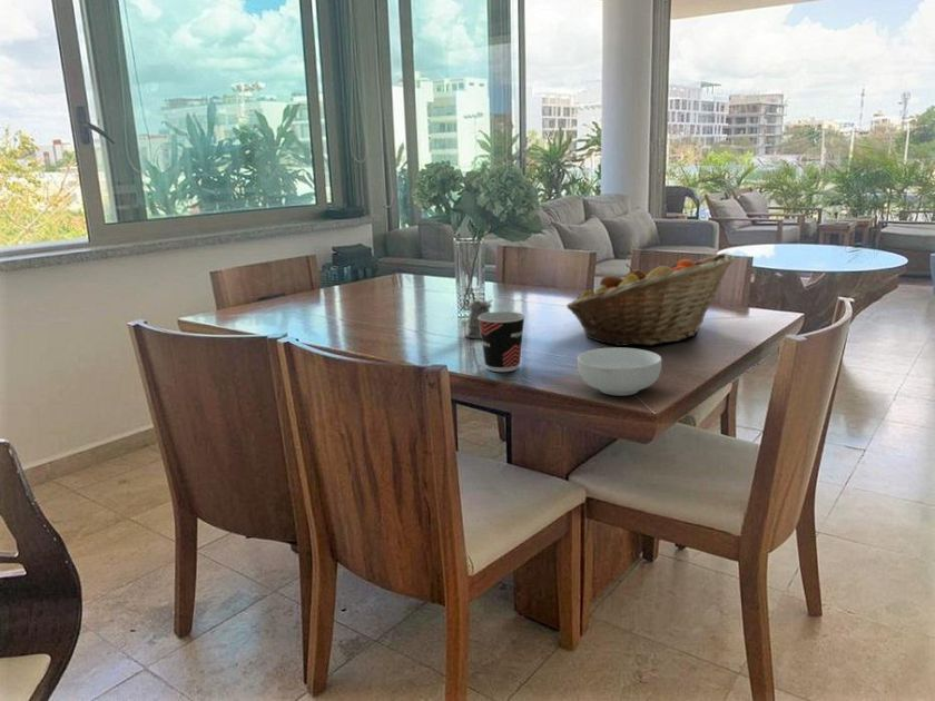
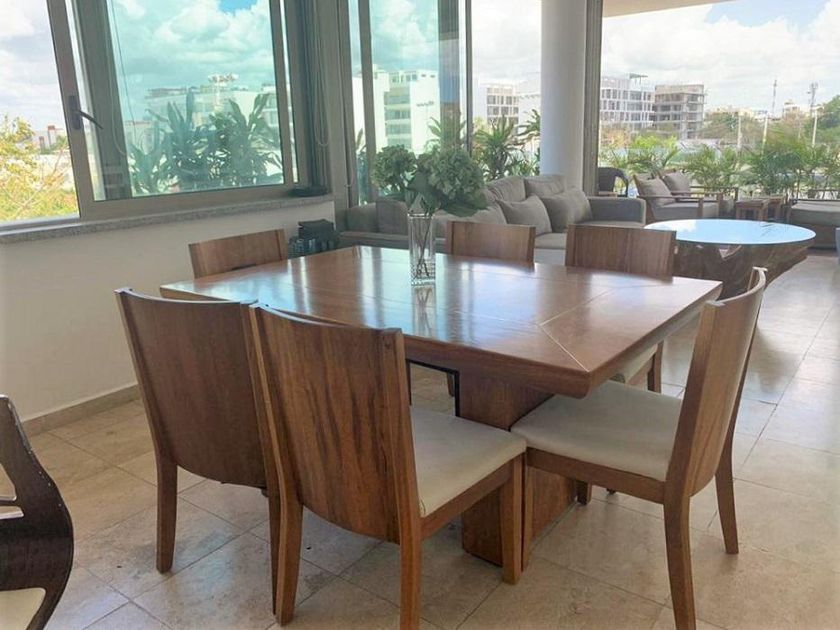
- cereal bowl (618, 373)
- pepper shaker (481, 314)
- fruit basket (650, 294)
- cup (502, 342)
